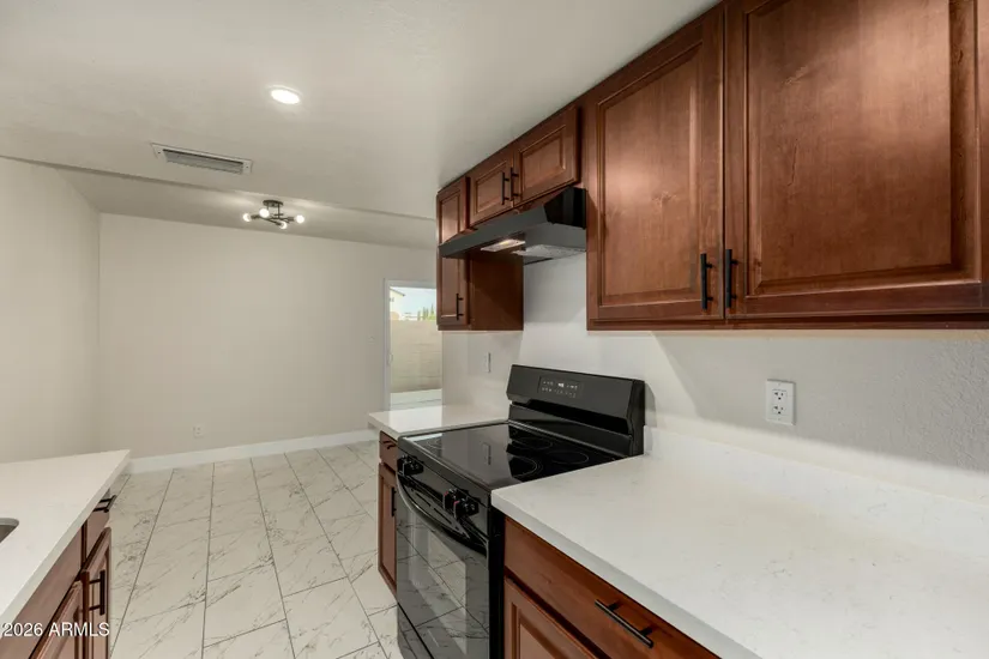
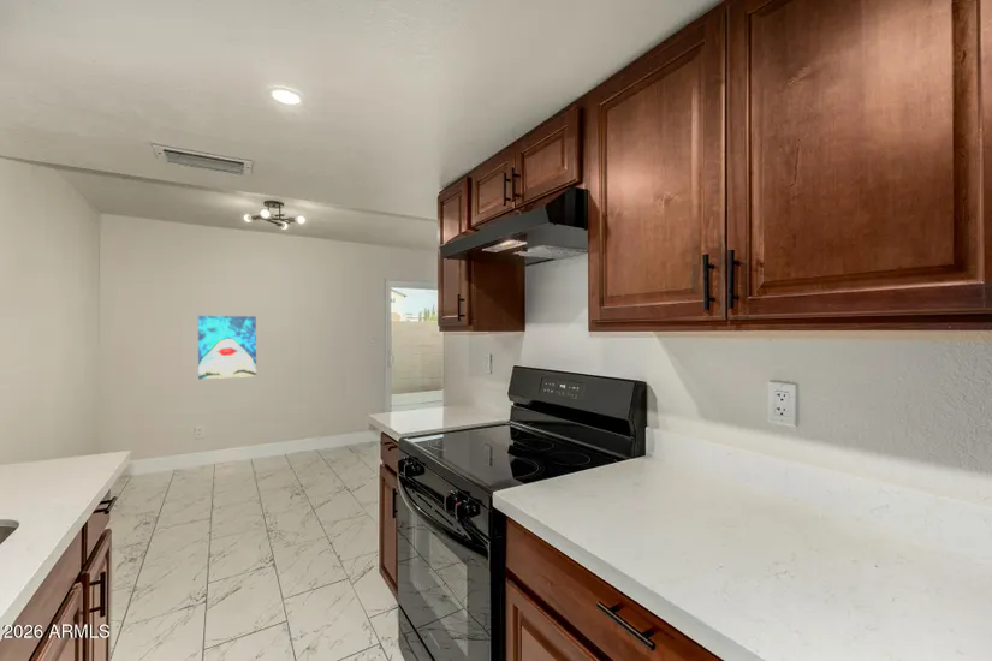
+ wall art (227, 346)
